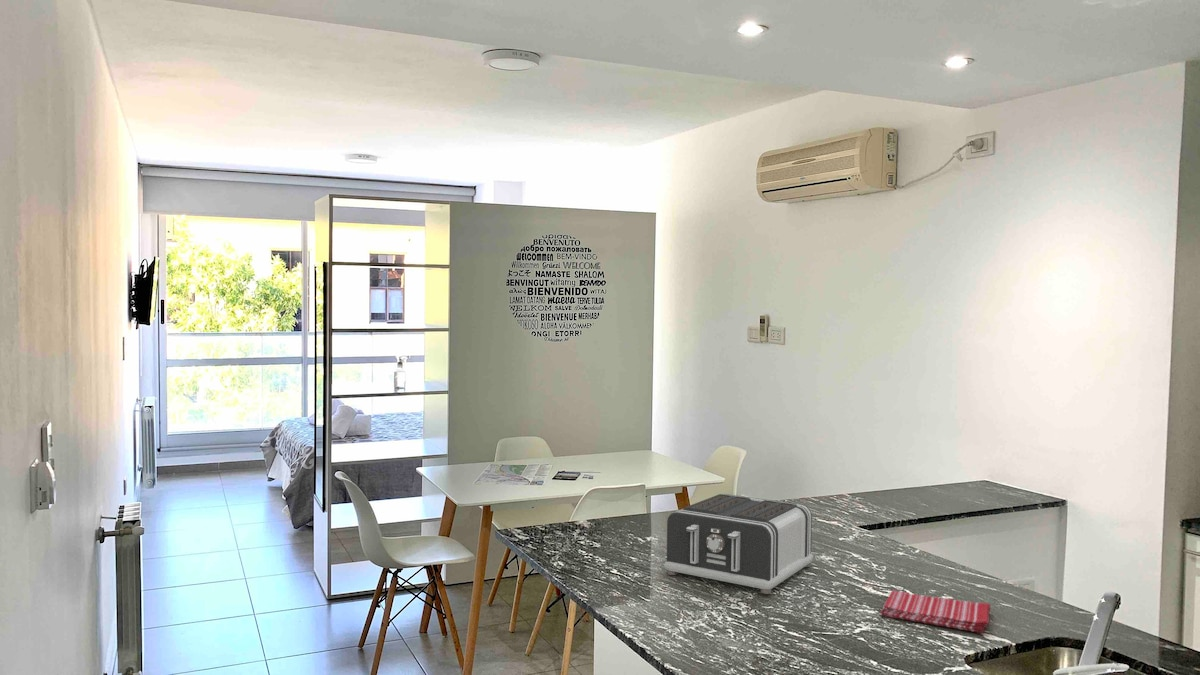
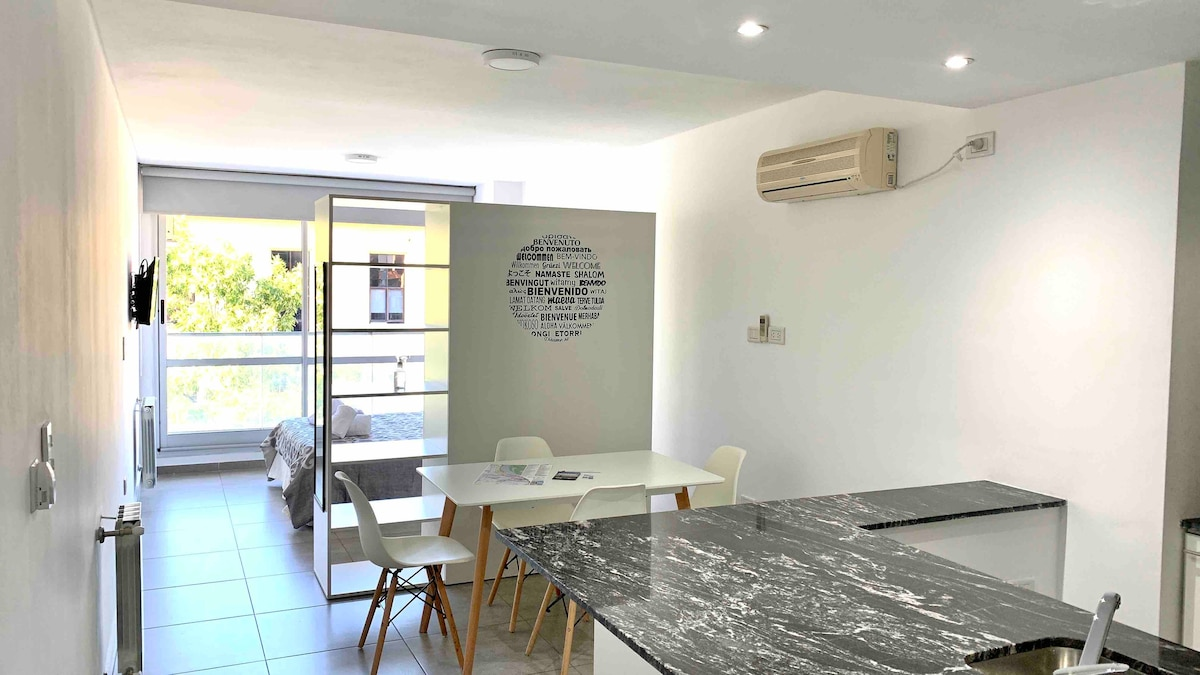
- toaster (738, 539)
- dish towel (936, 608)
